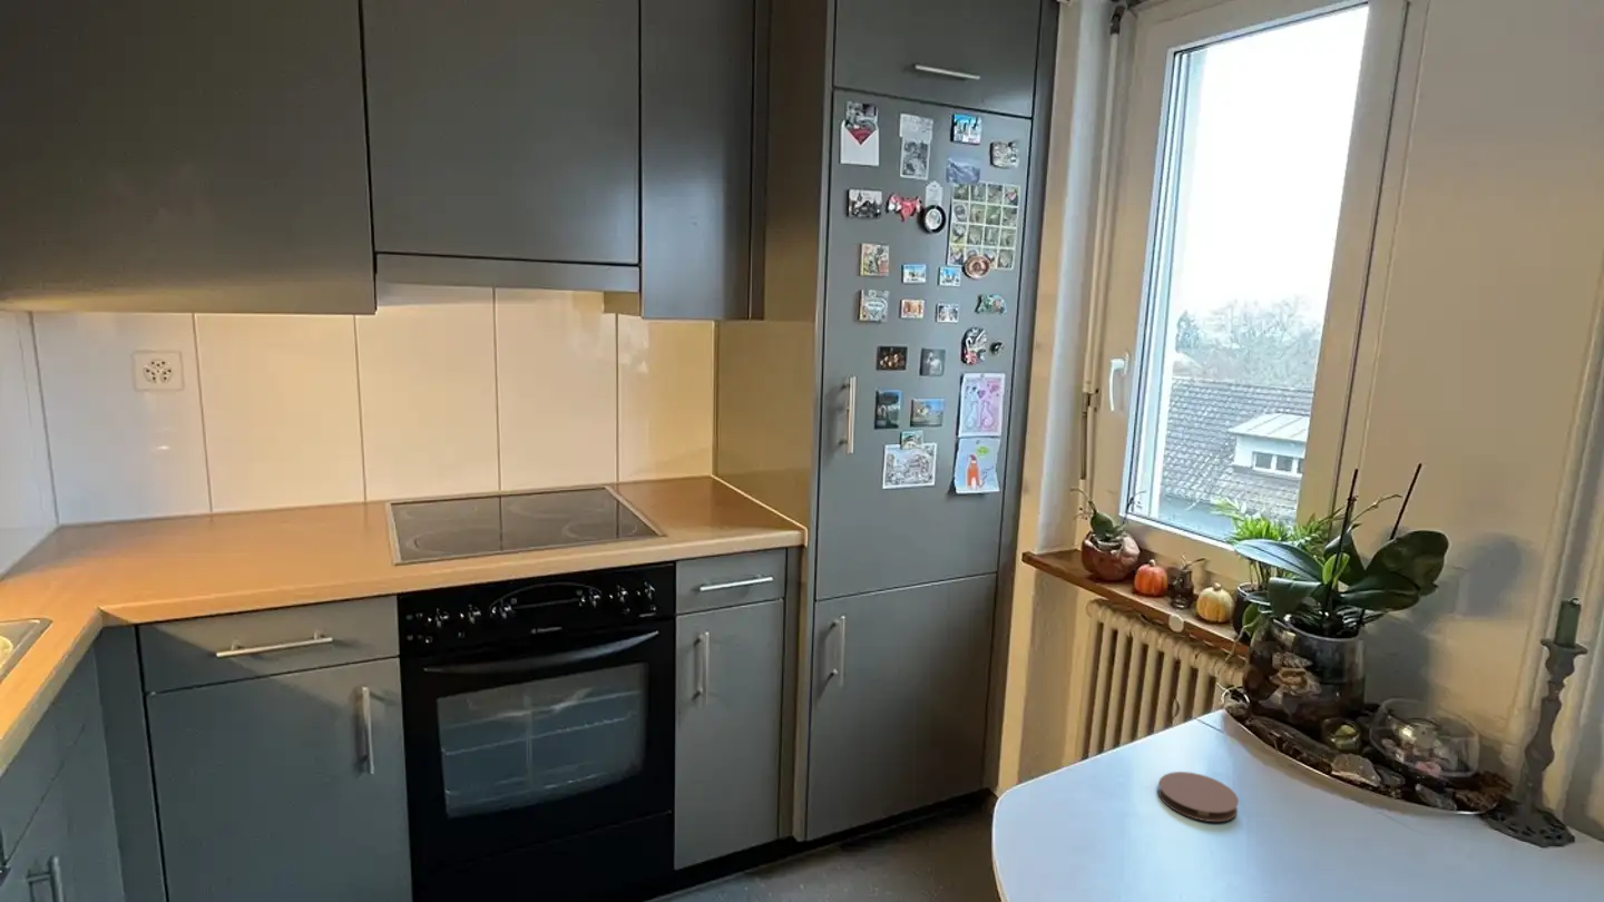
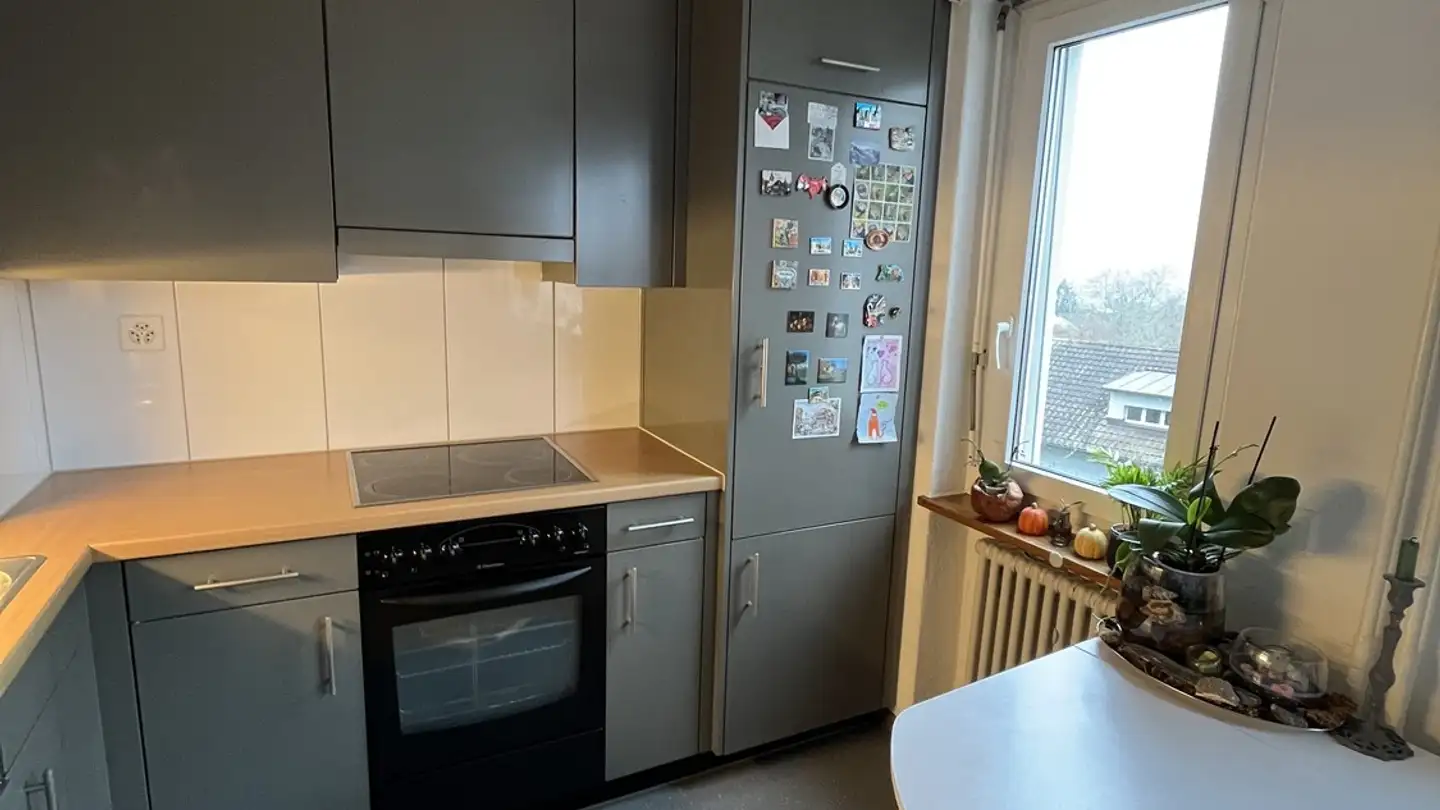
- coaster (1197, 795)
